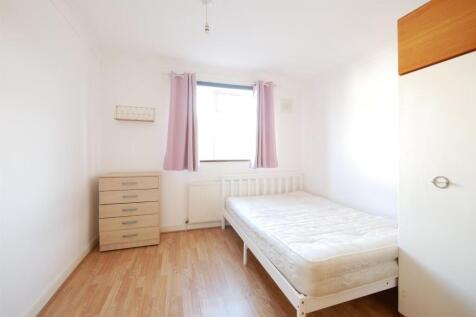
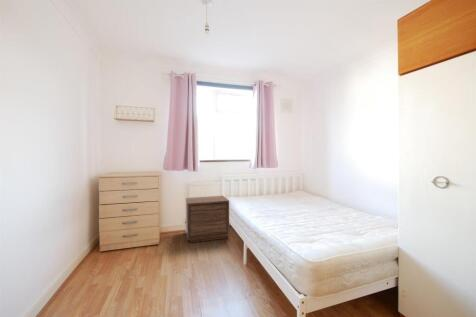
+ nightstand (206, 217)
